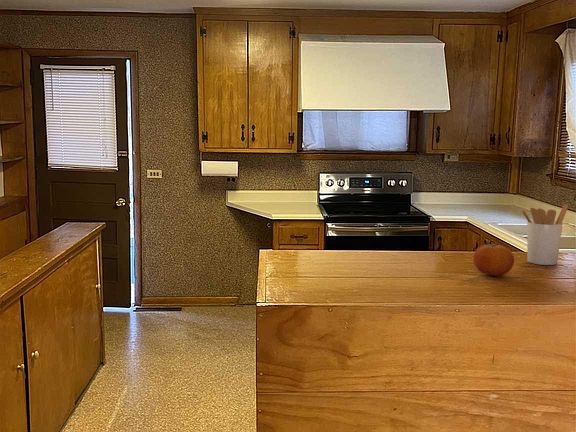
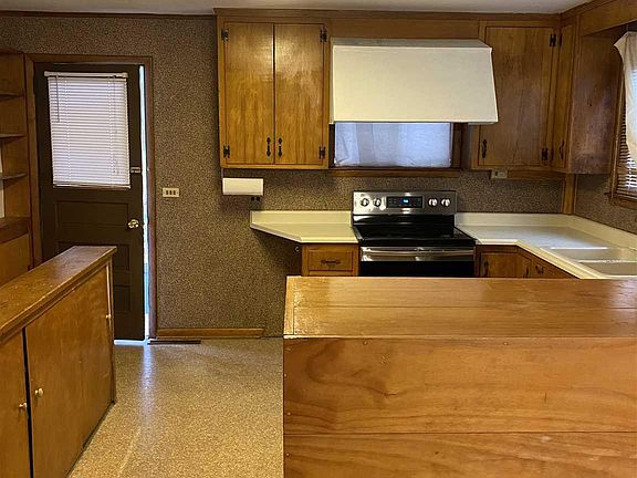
- fruit (493, 259)
- utensil holder (543, 233)
